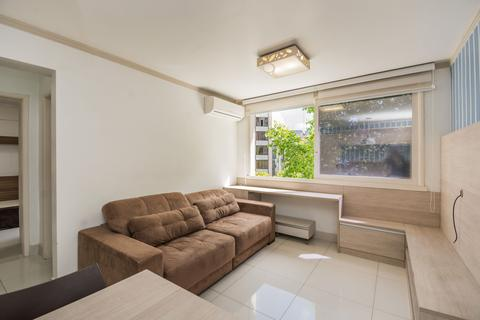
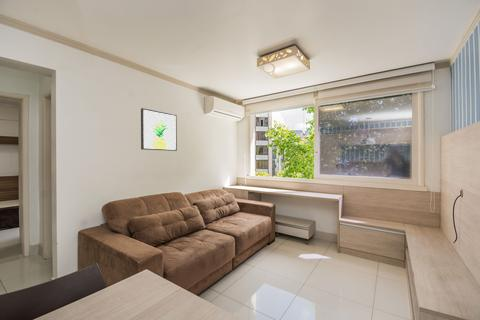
+ wall art (160, 131)
